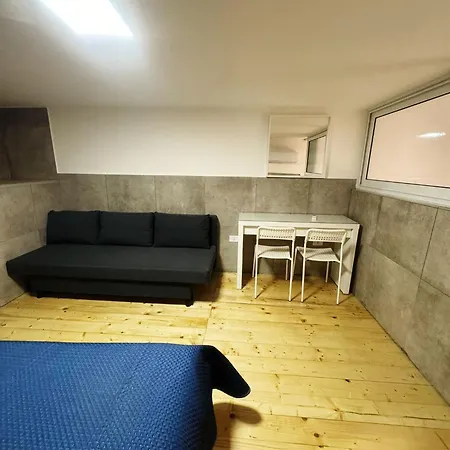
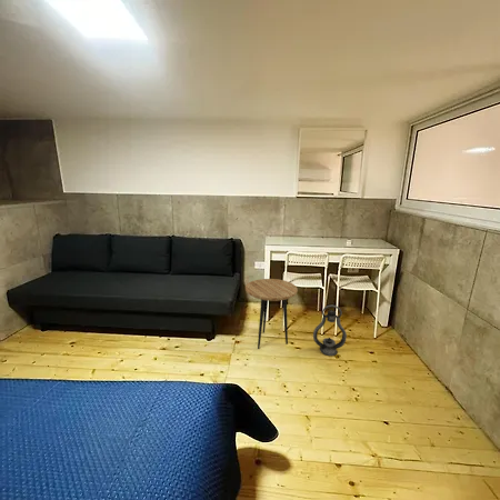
+ side table (266, 314)
+ lantern (330, 321)
